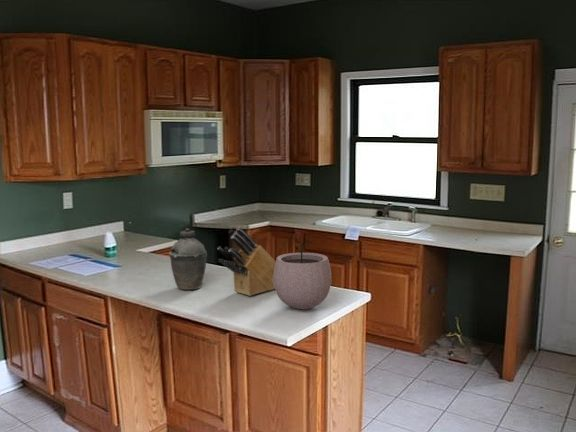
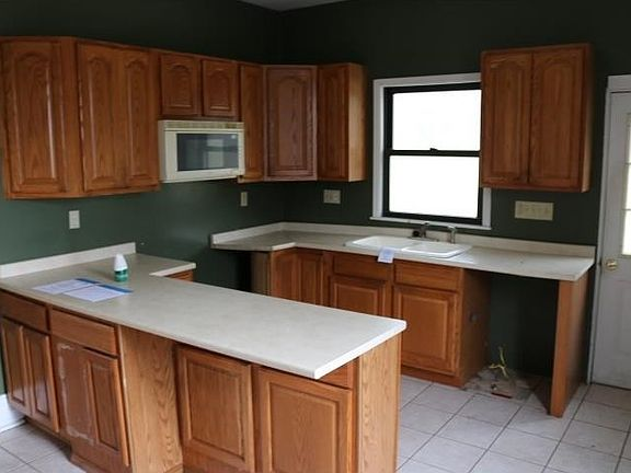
- plant pot (302, 271)
- knife block (254, 257)
- kettle (188, 258)
